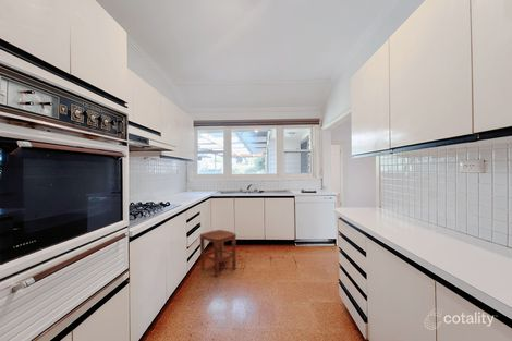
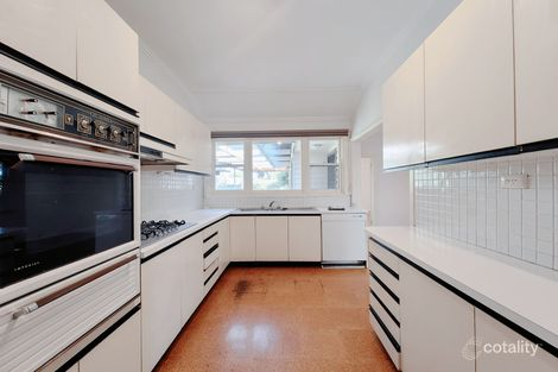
- stool (218, 251)
